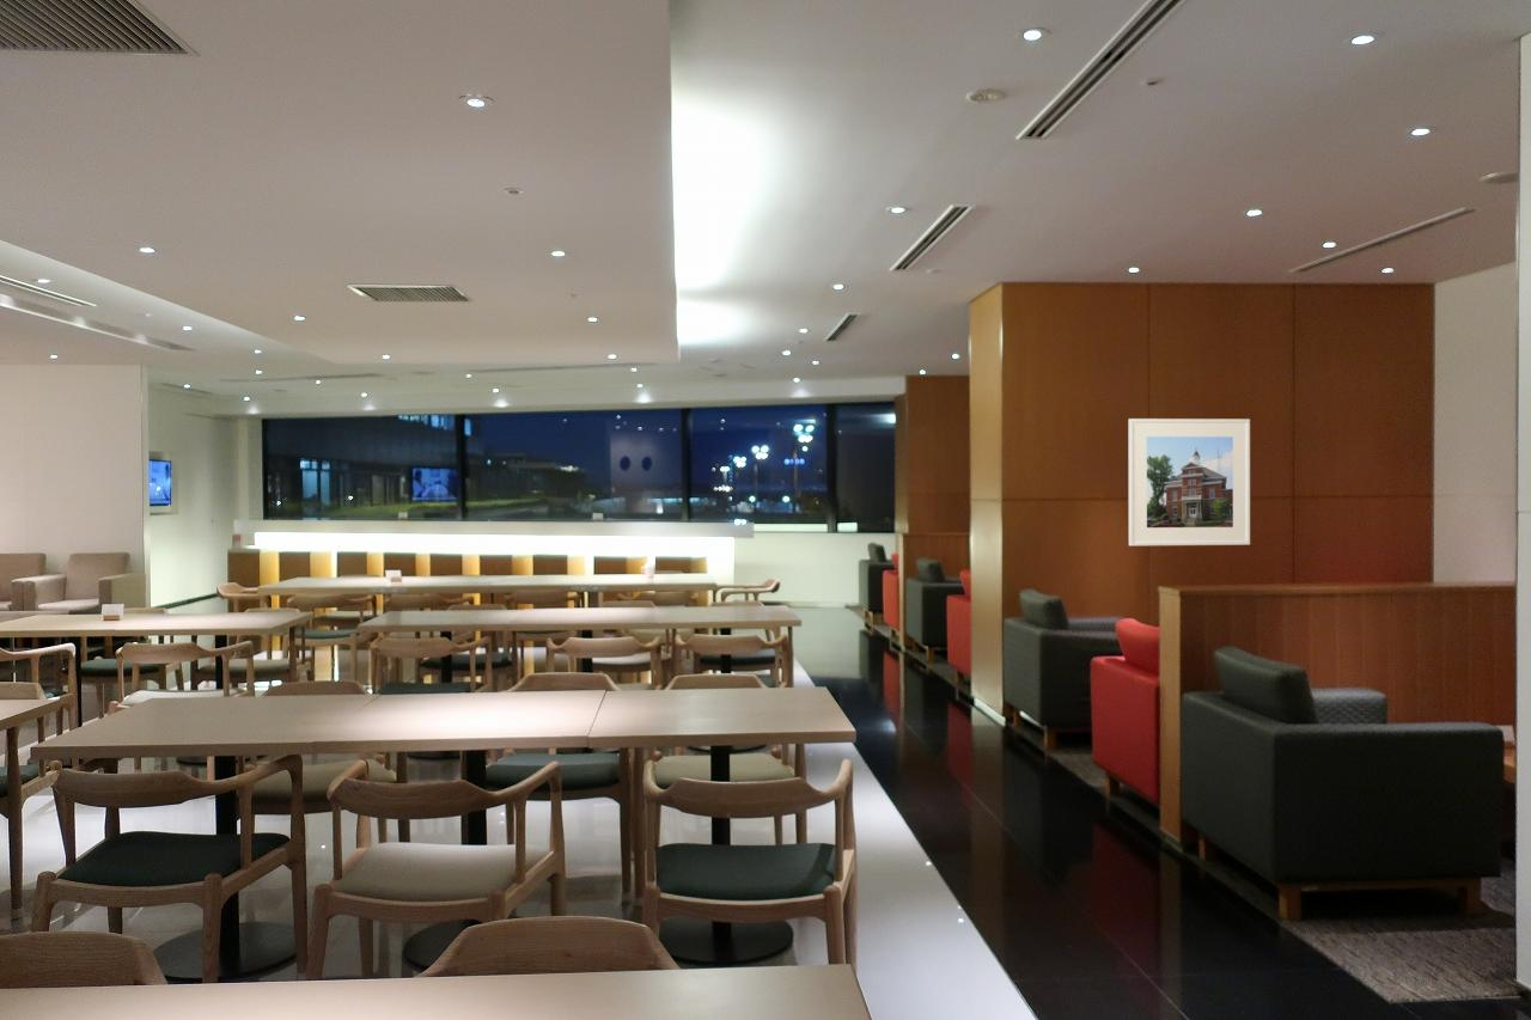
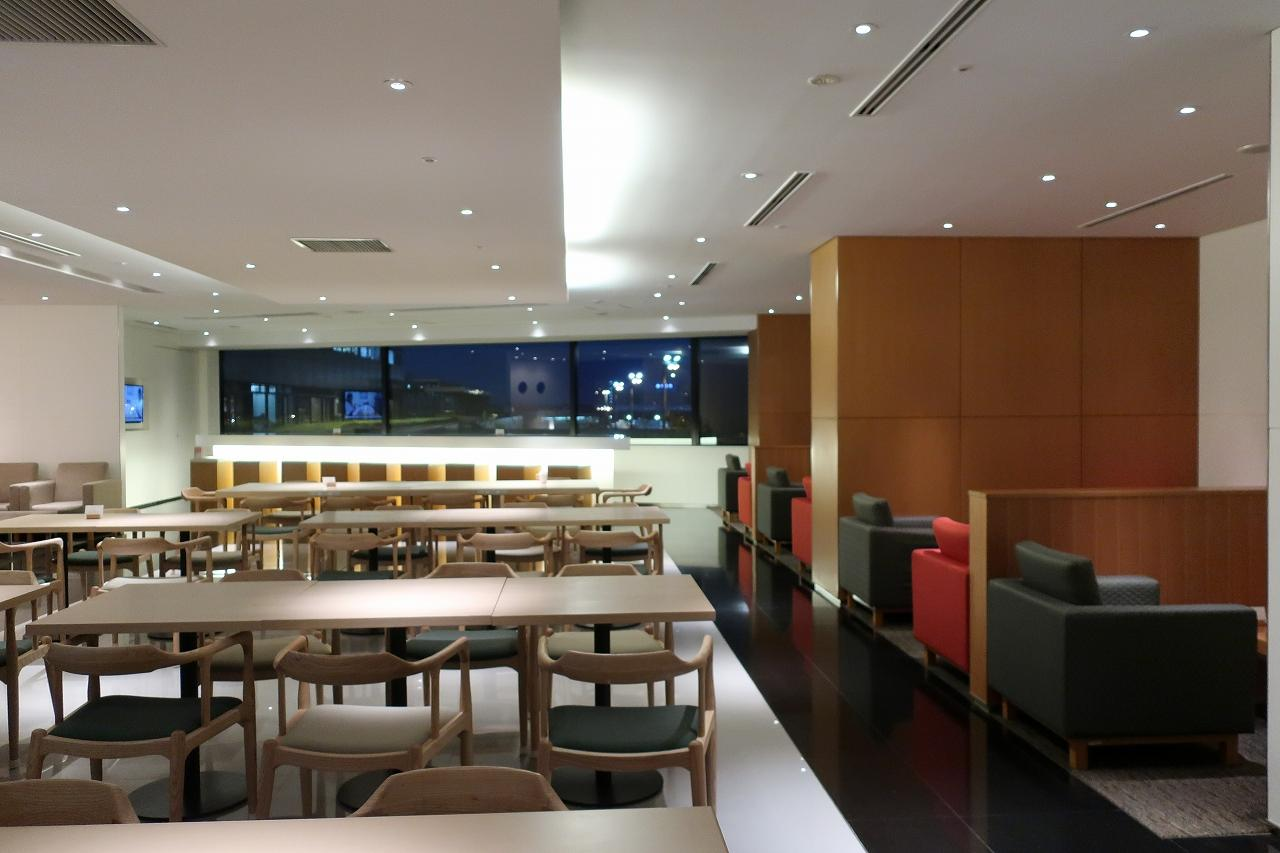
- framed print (1189, 482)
